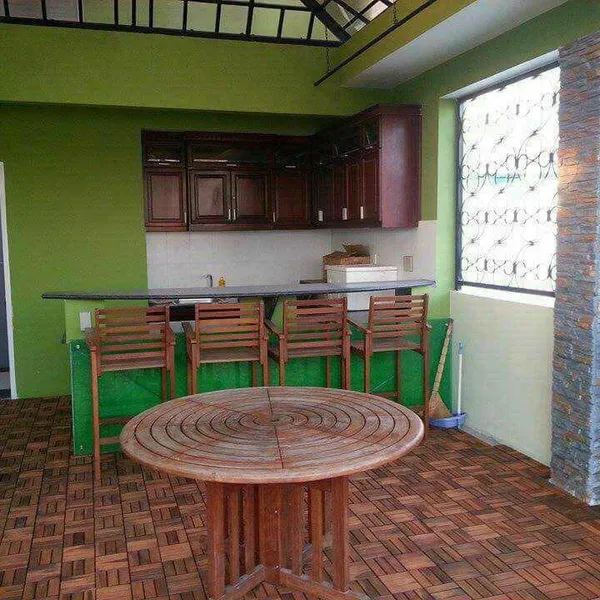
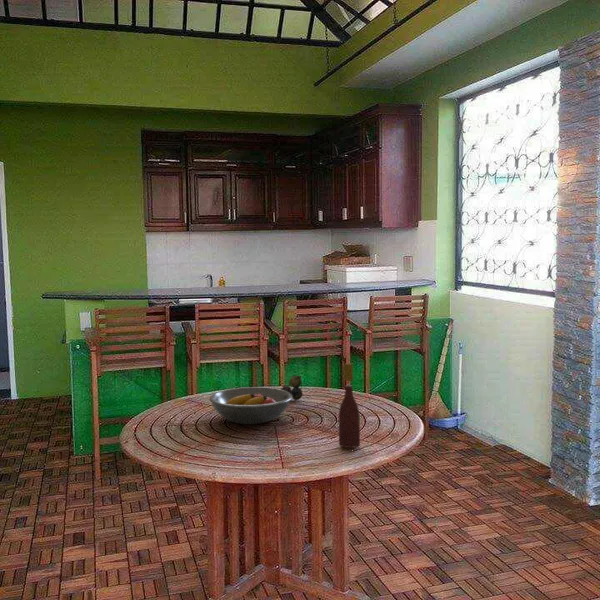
+ fruit bowl (251, 404)
+ wine bottle (349, 405)
+ flower (293, 387)
